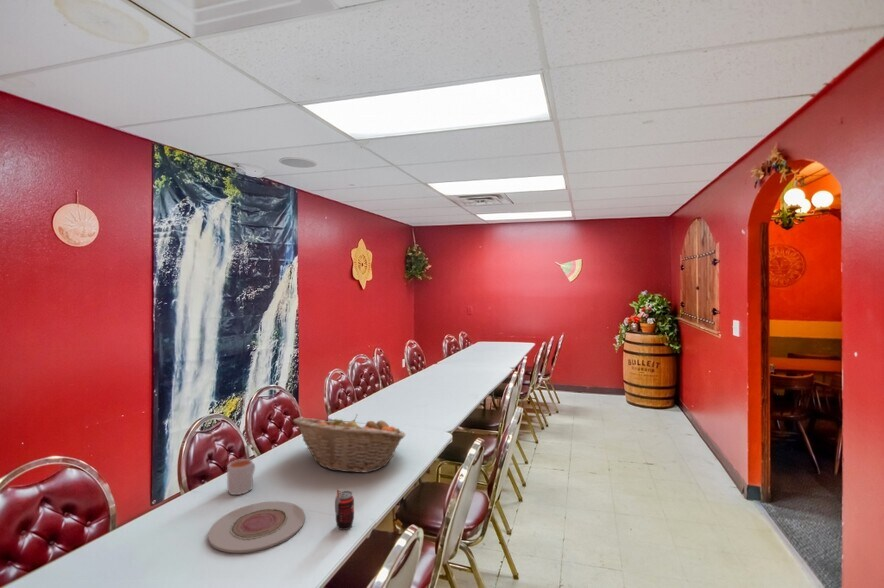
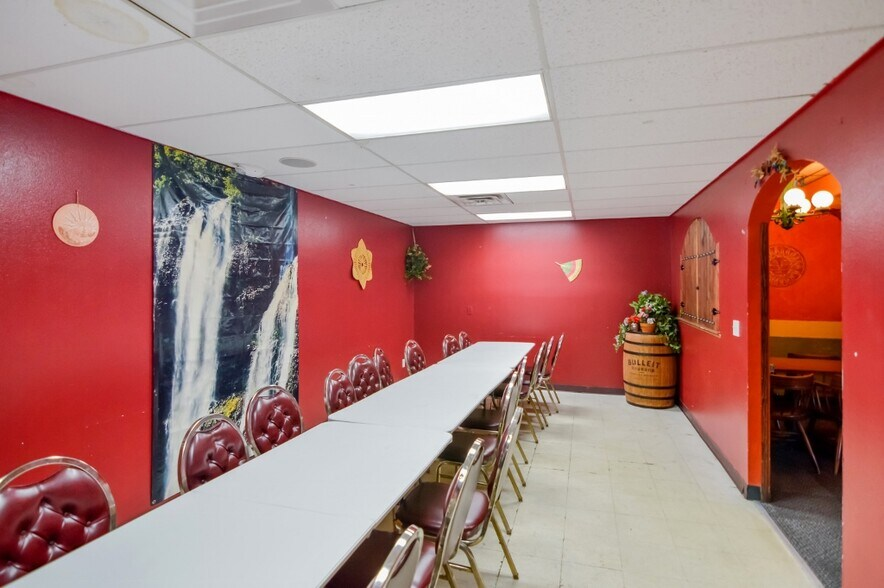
- fruit basket (349, 436)
- mug (243, 475)
- plate (258, 523)
- beverage can (344, 507)
